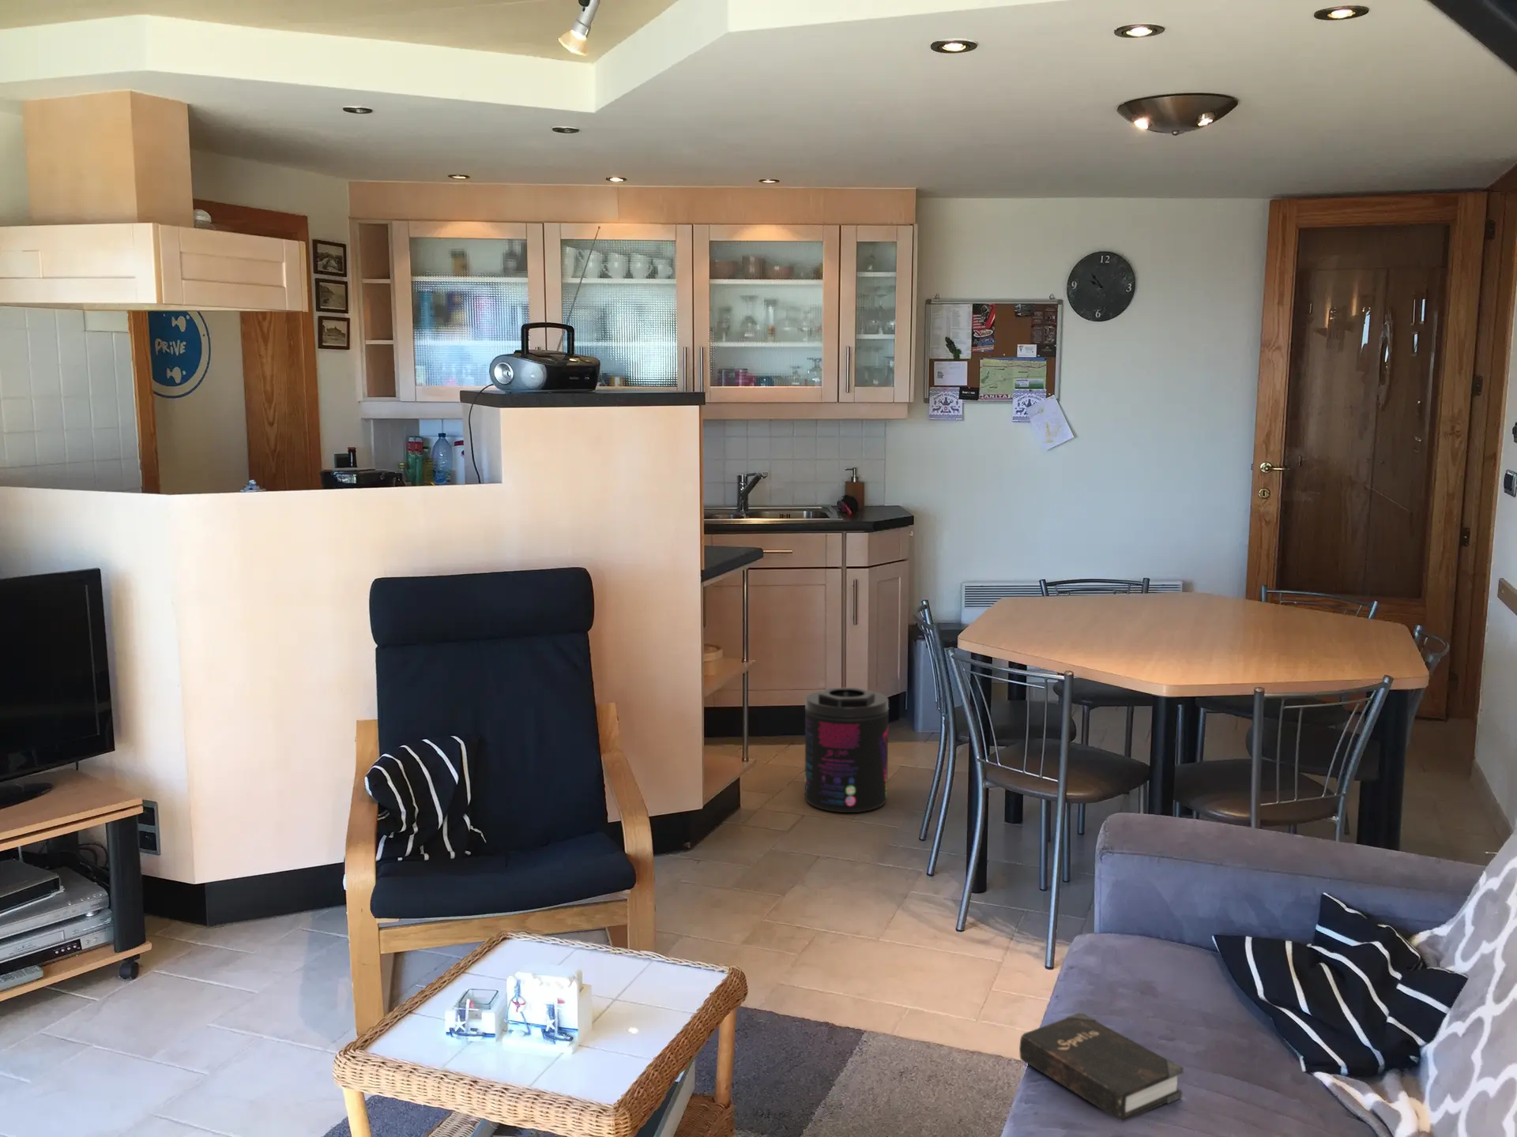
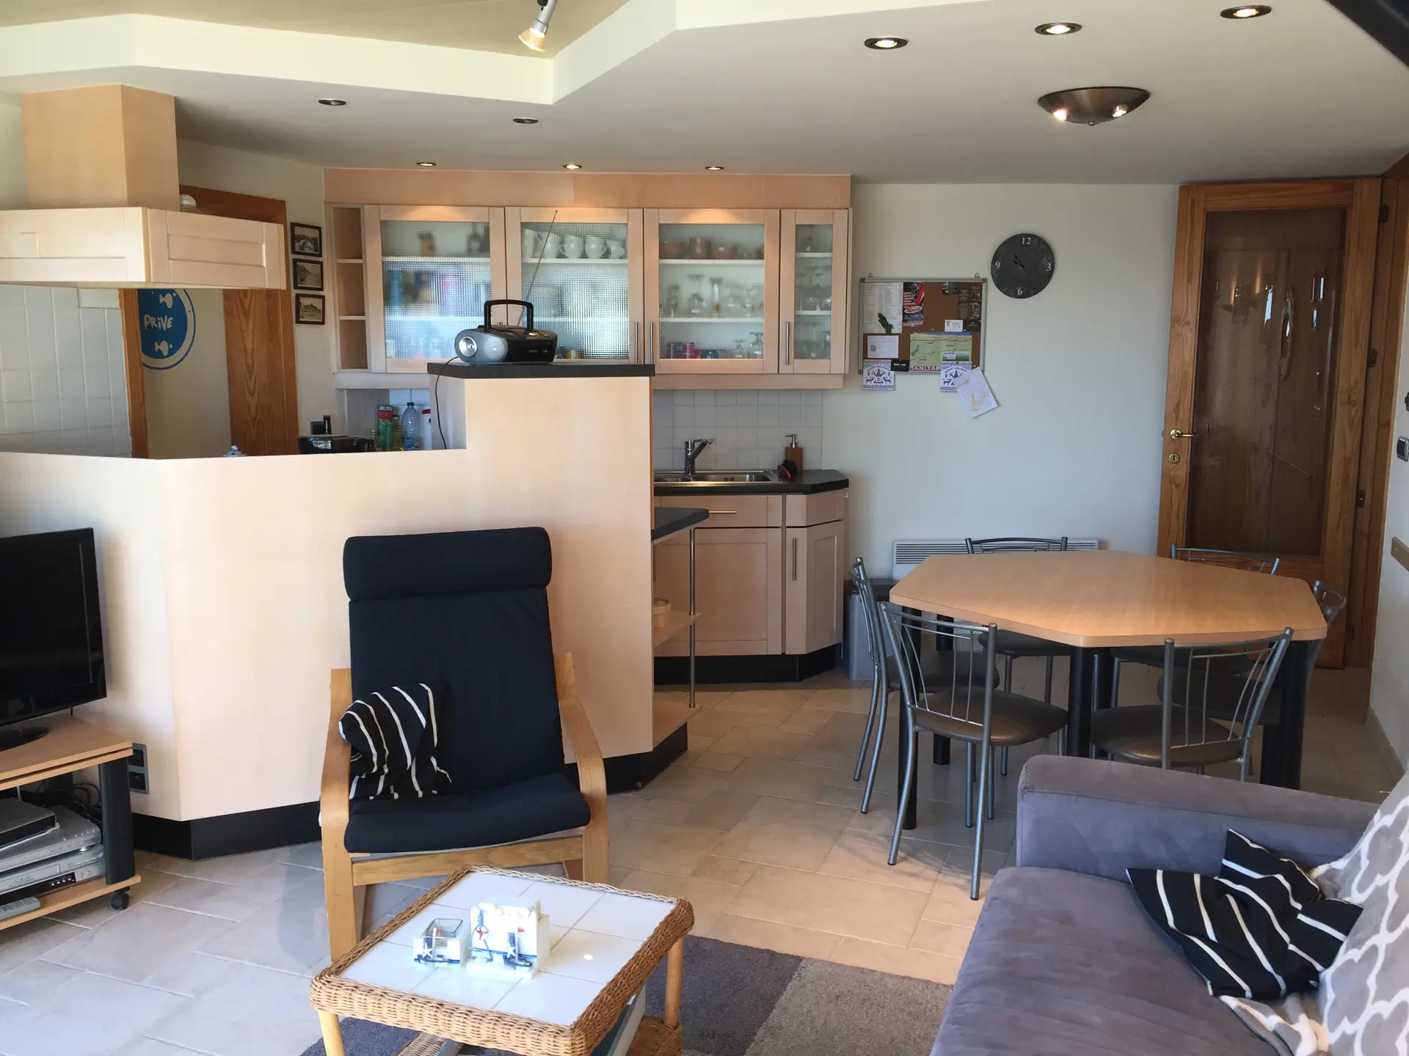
- hardback book (1098, 1064)
- supplement container (846, 746)
